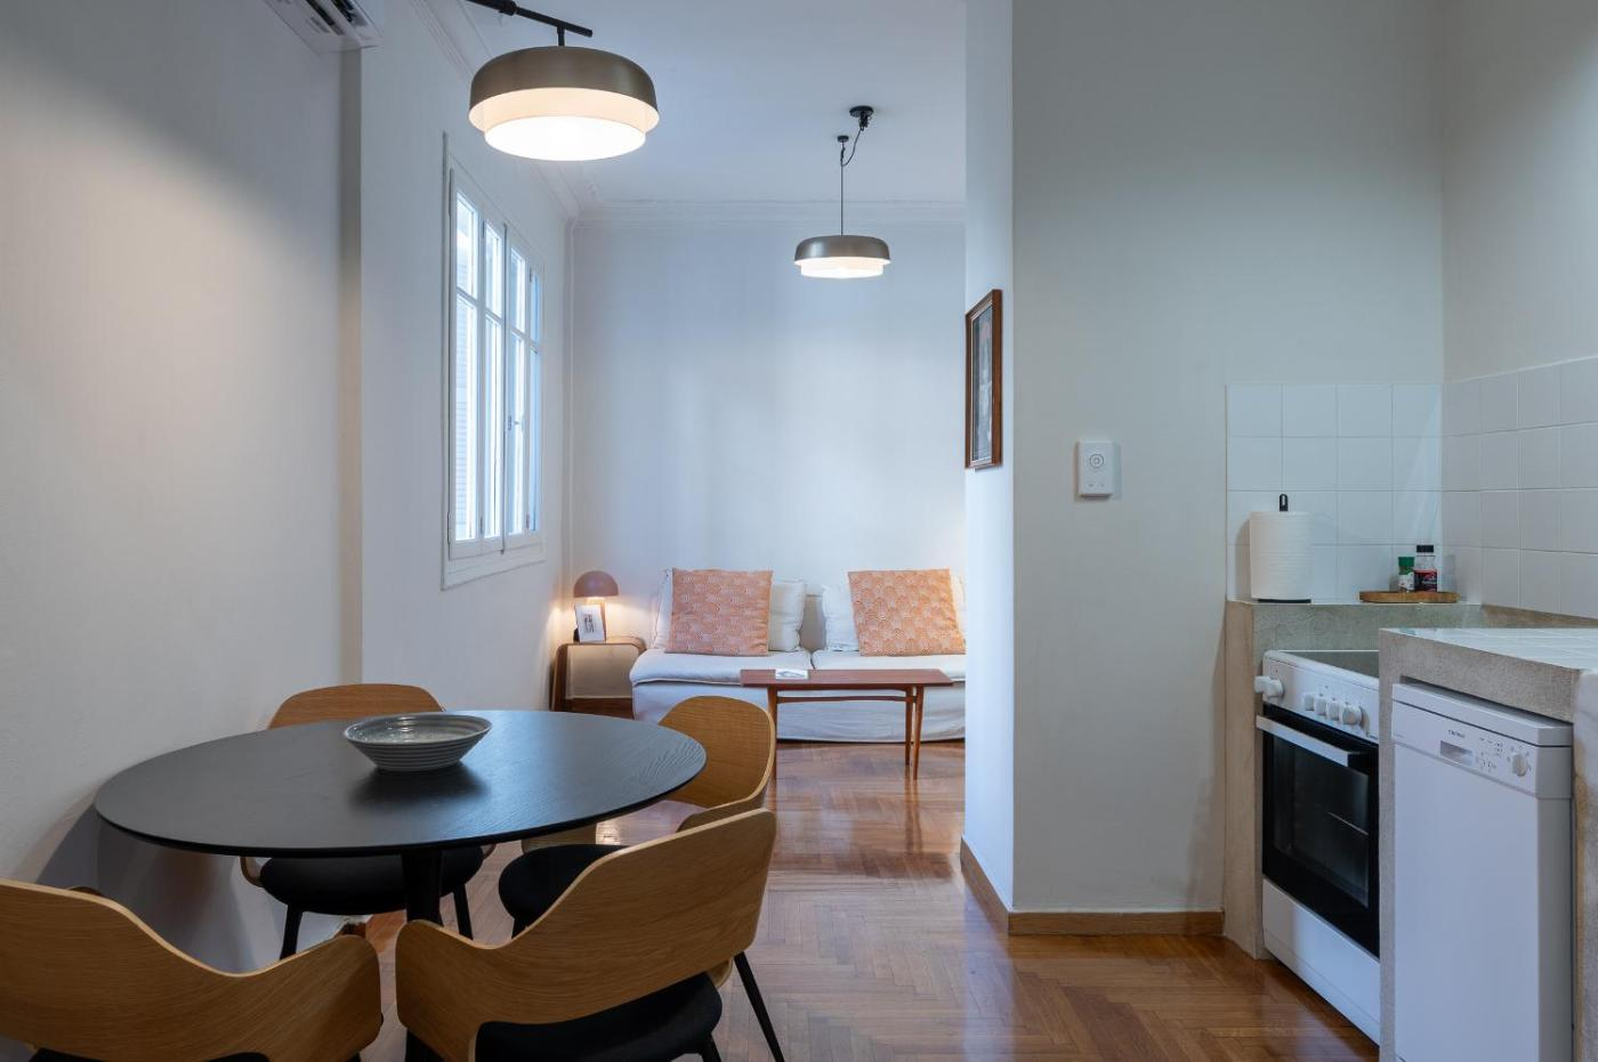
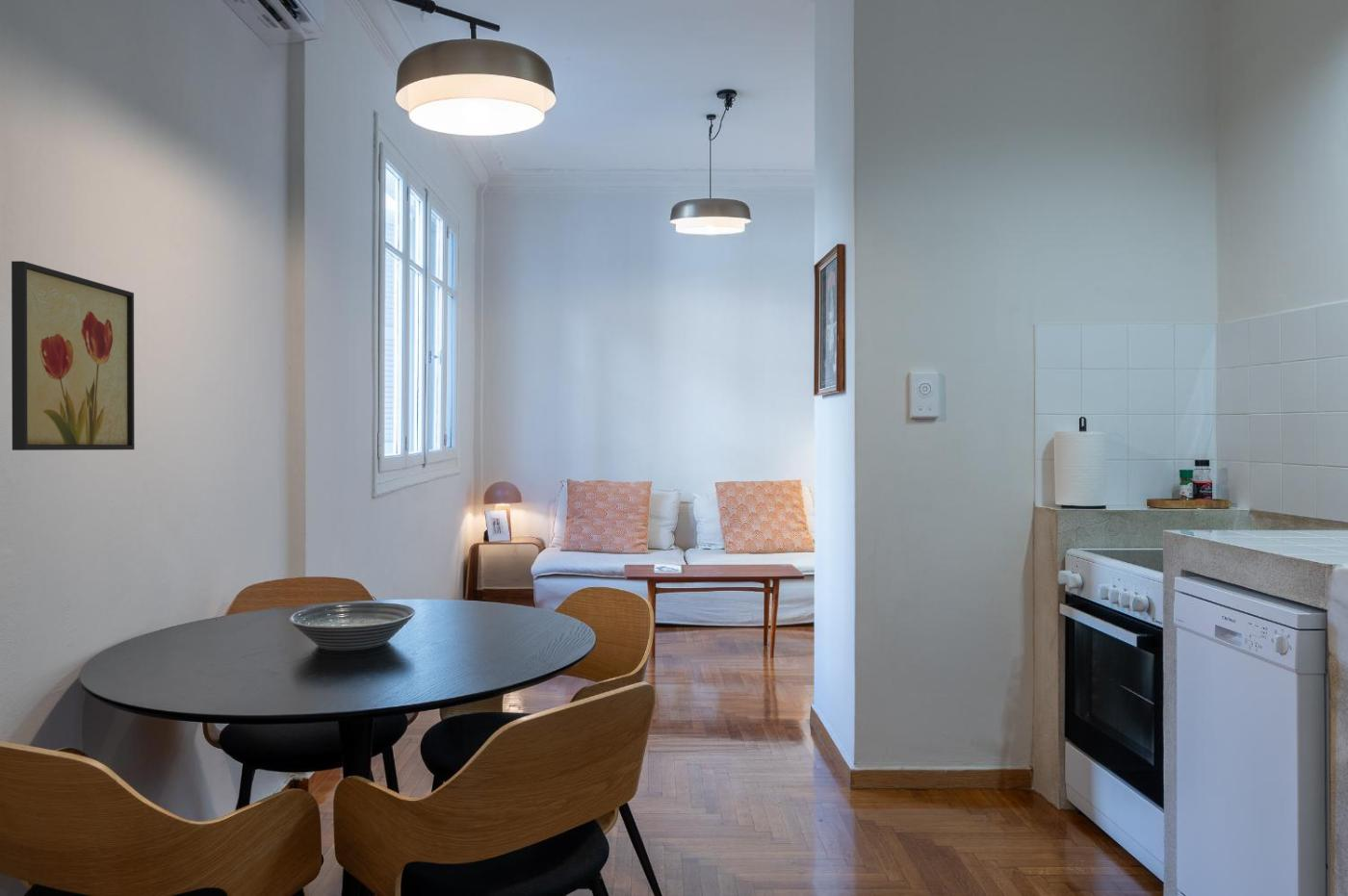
+ wall art (74, 364)
